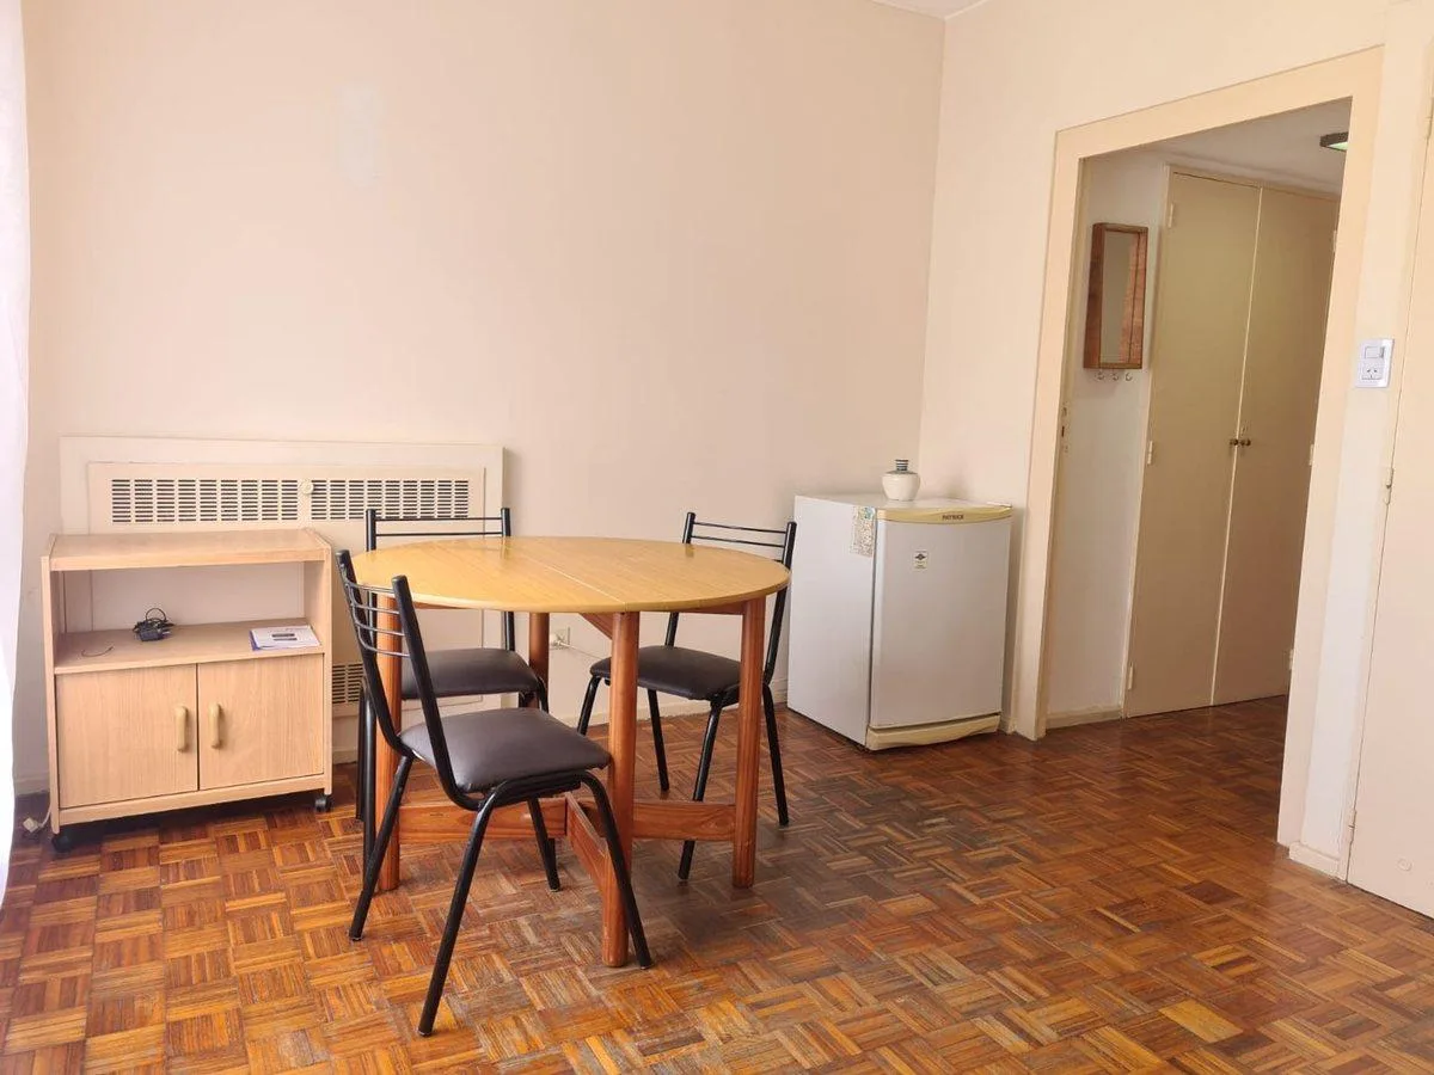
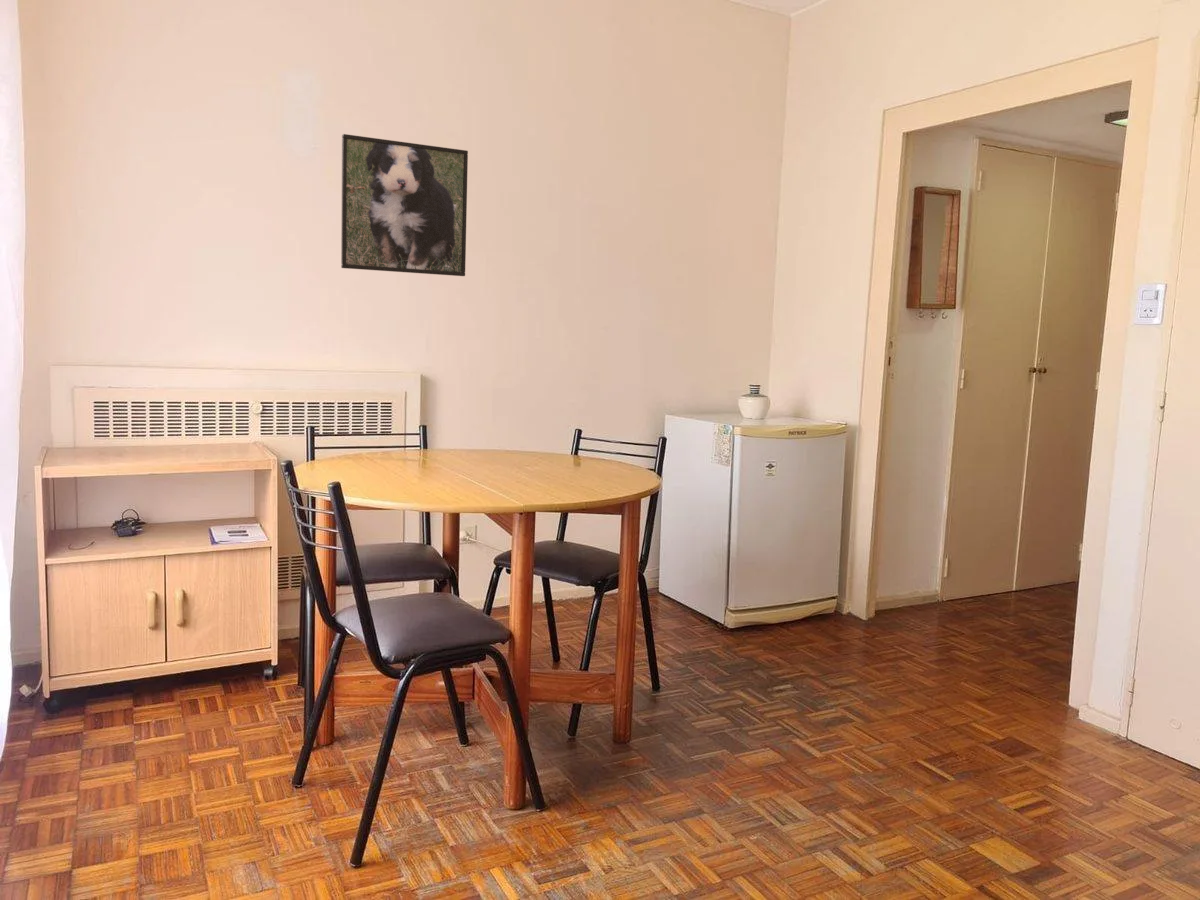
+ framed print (405, 208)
